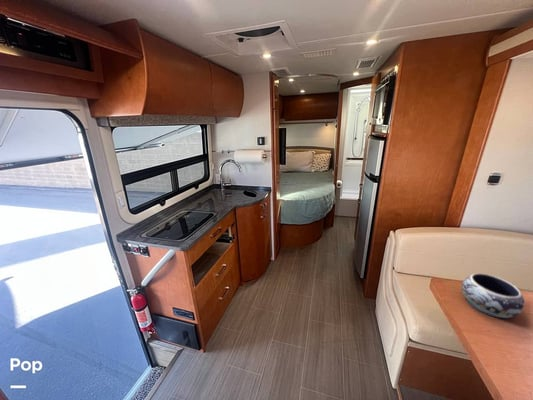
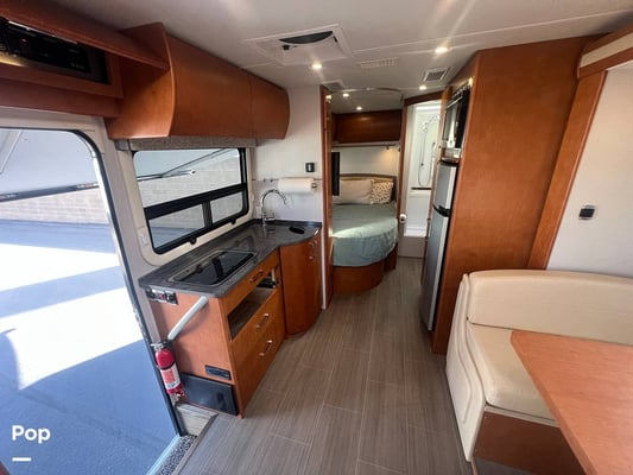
- decorative bowl (490, 294)
